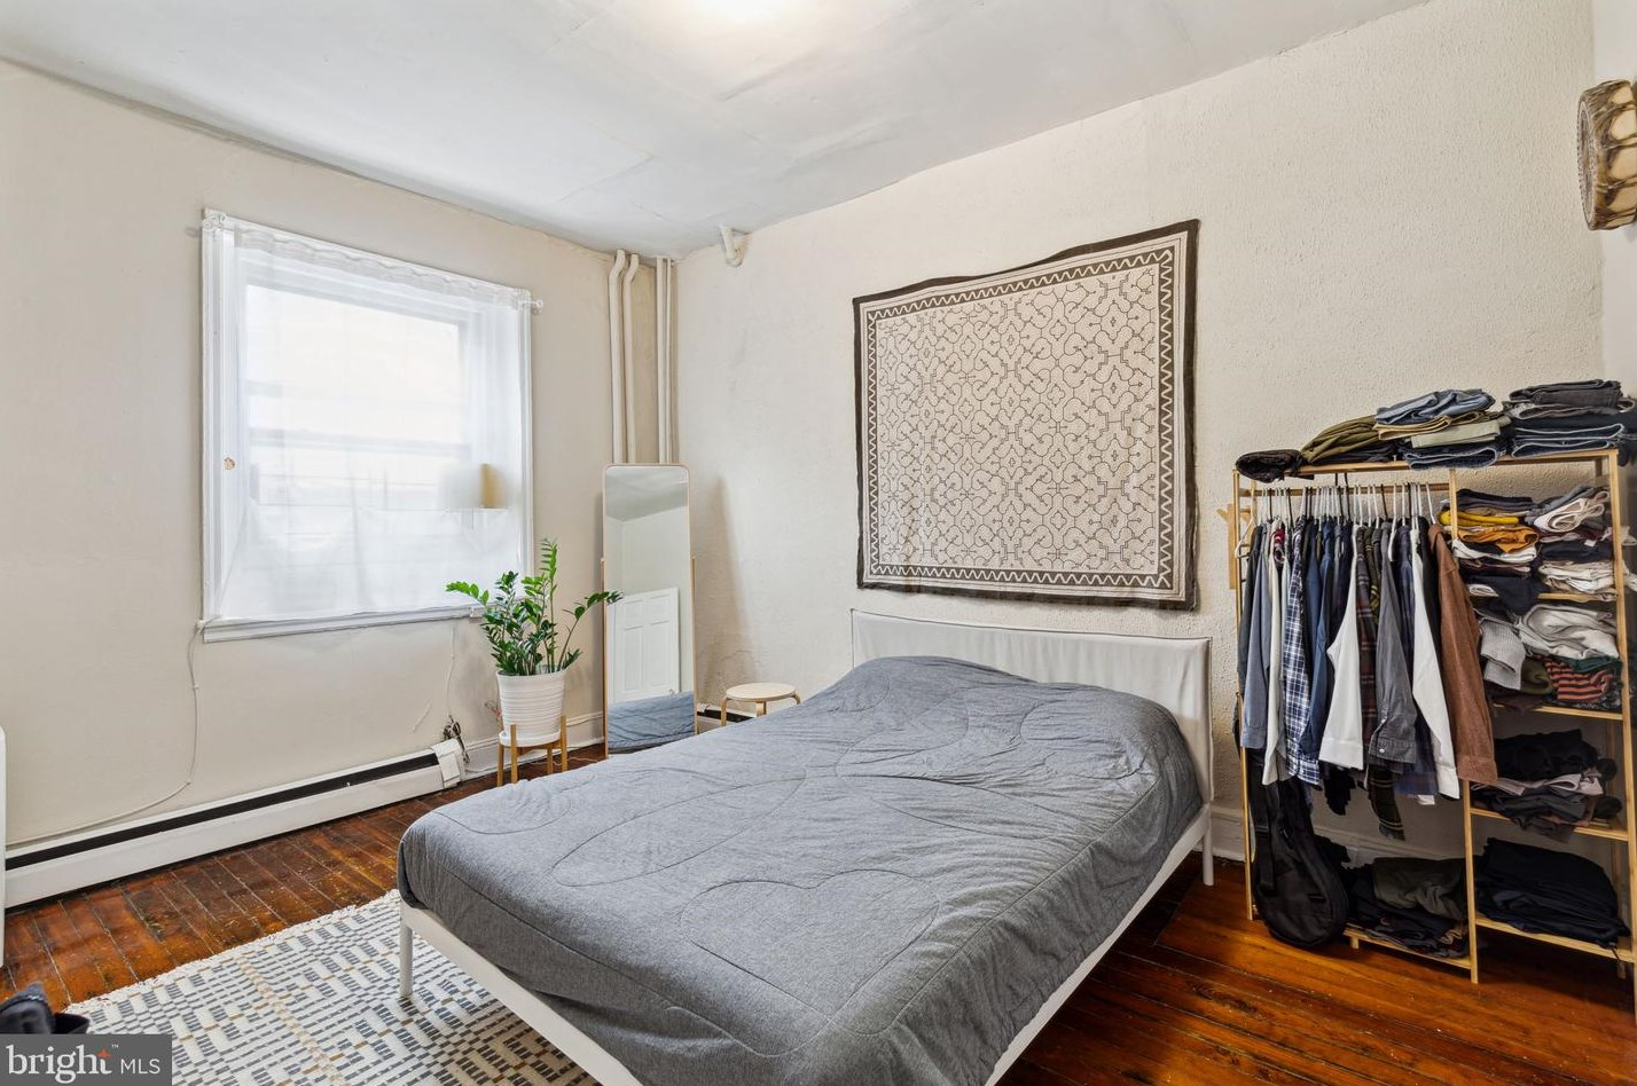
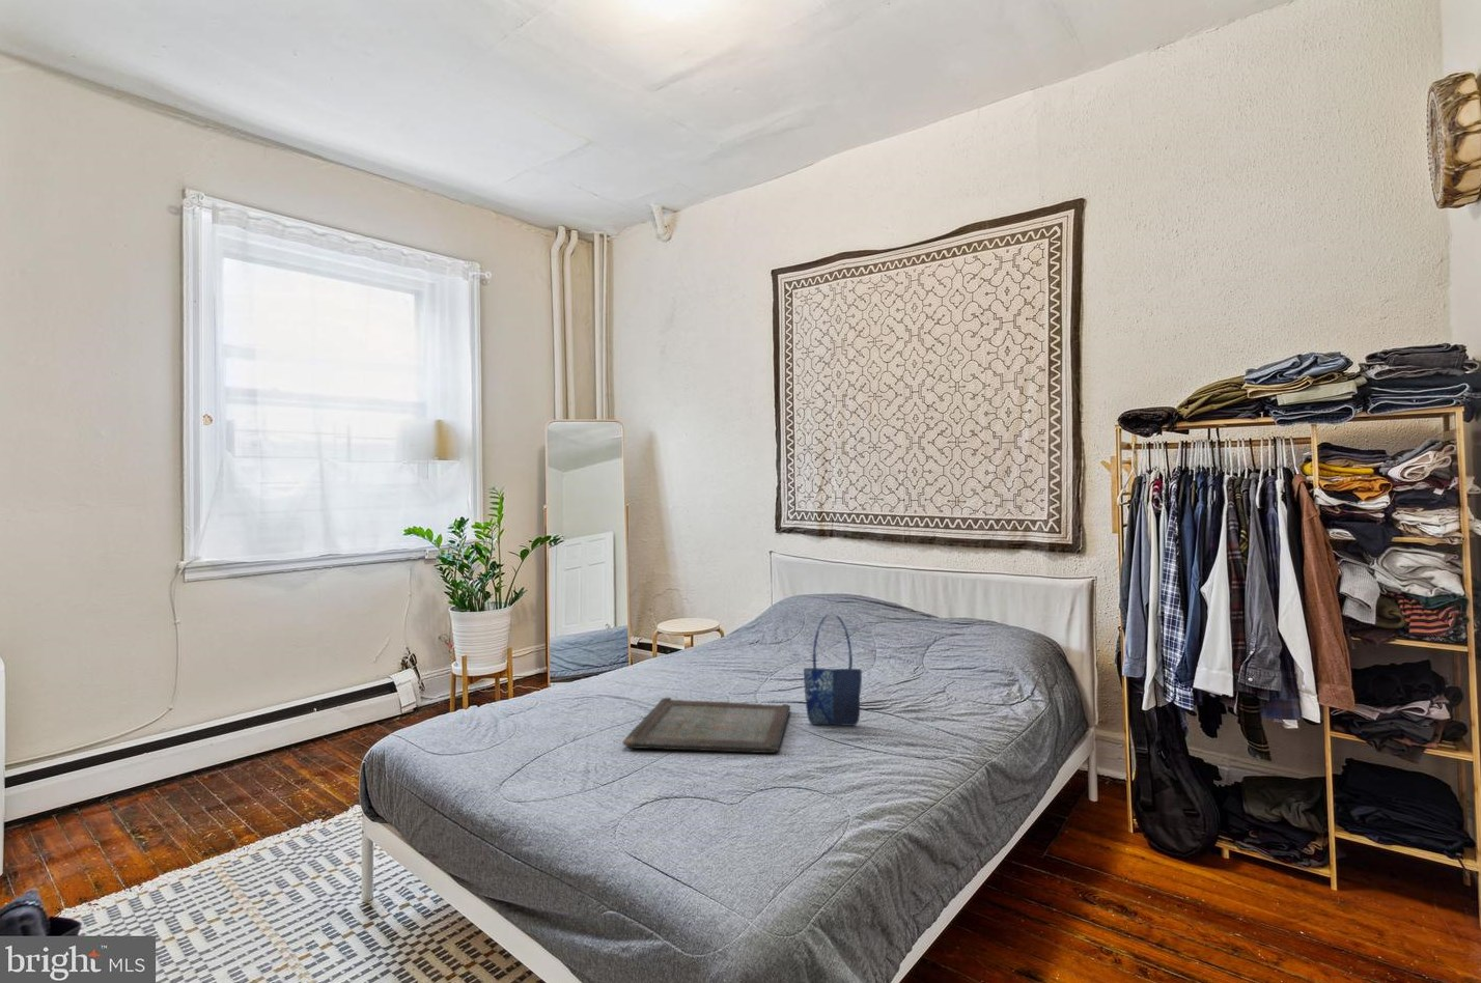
+ serving tray (712, 723)
+ shopping bag (833, 669)
